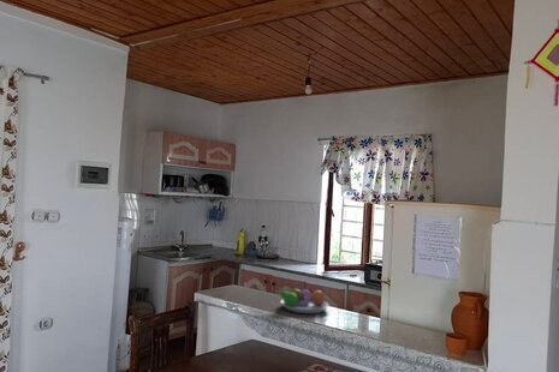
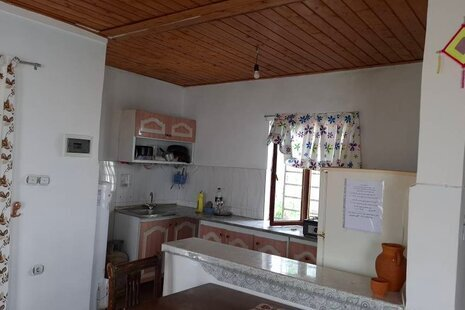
- fruit bowl (303, 298)
